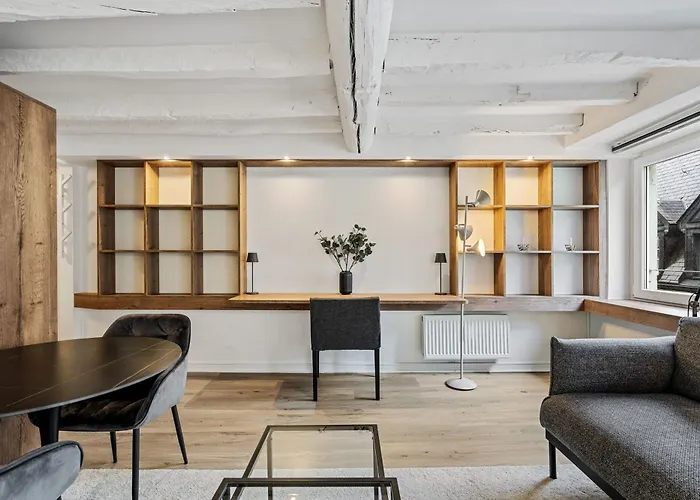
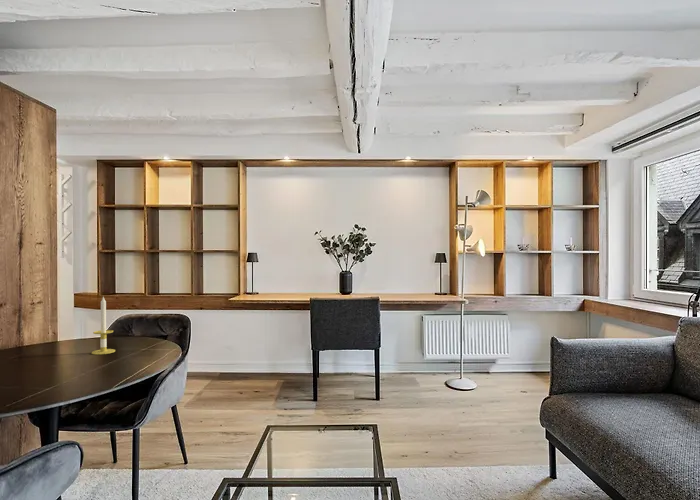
+ candle (103, 324)
